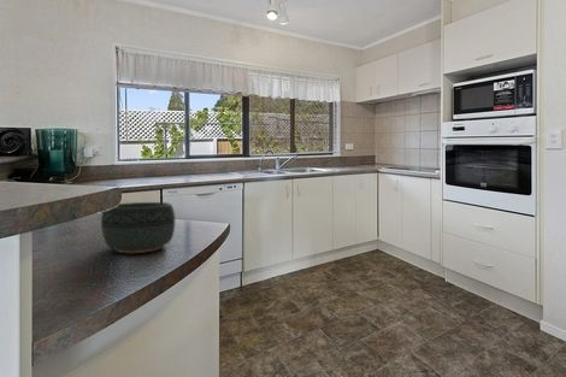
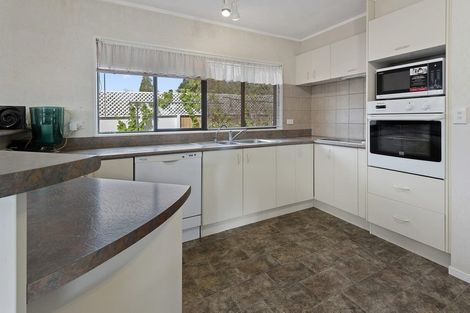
- bowl (140, 226)
